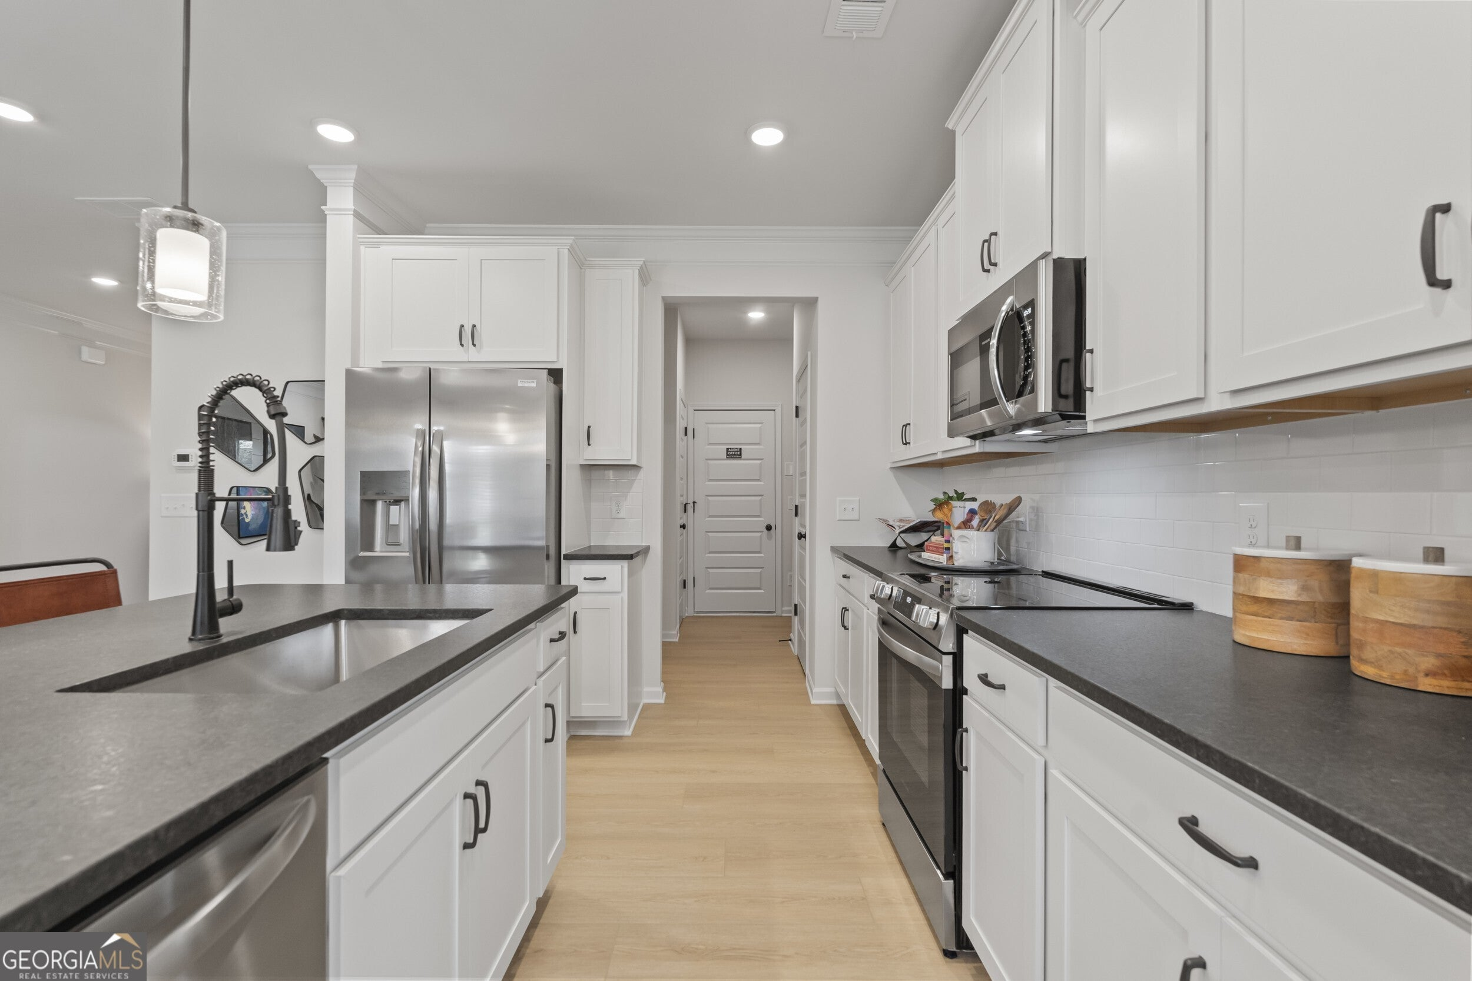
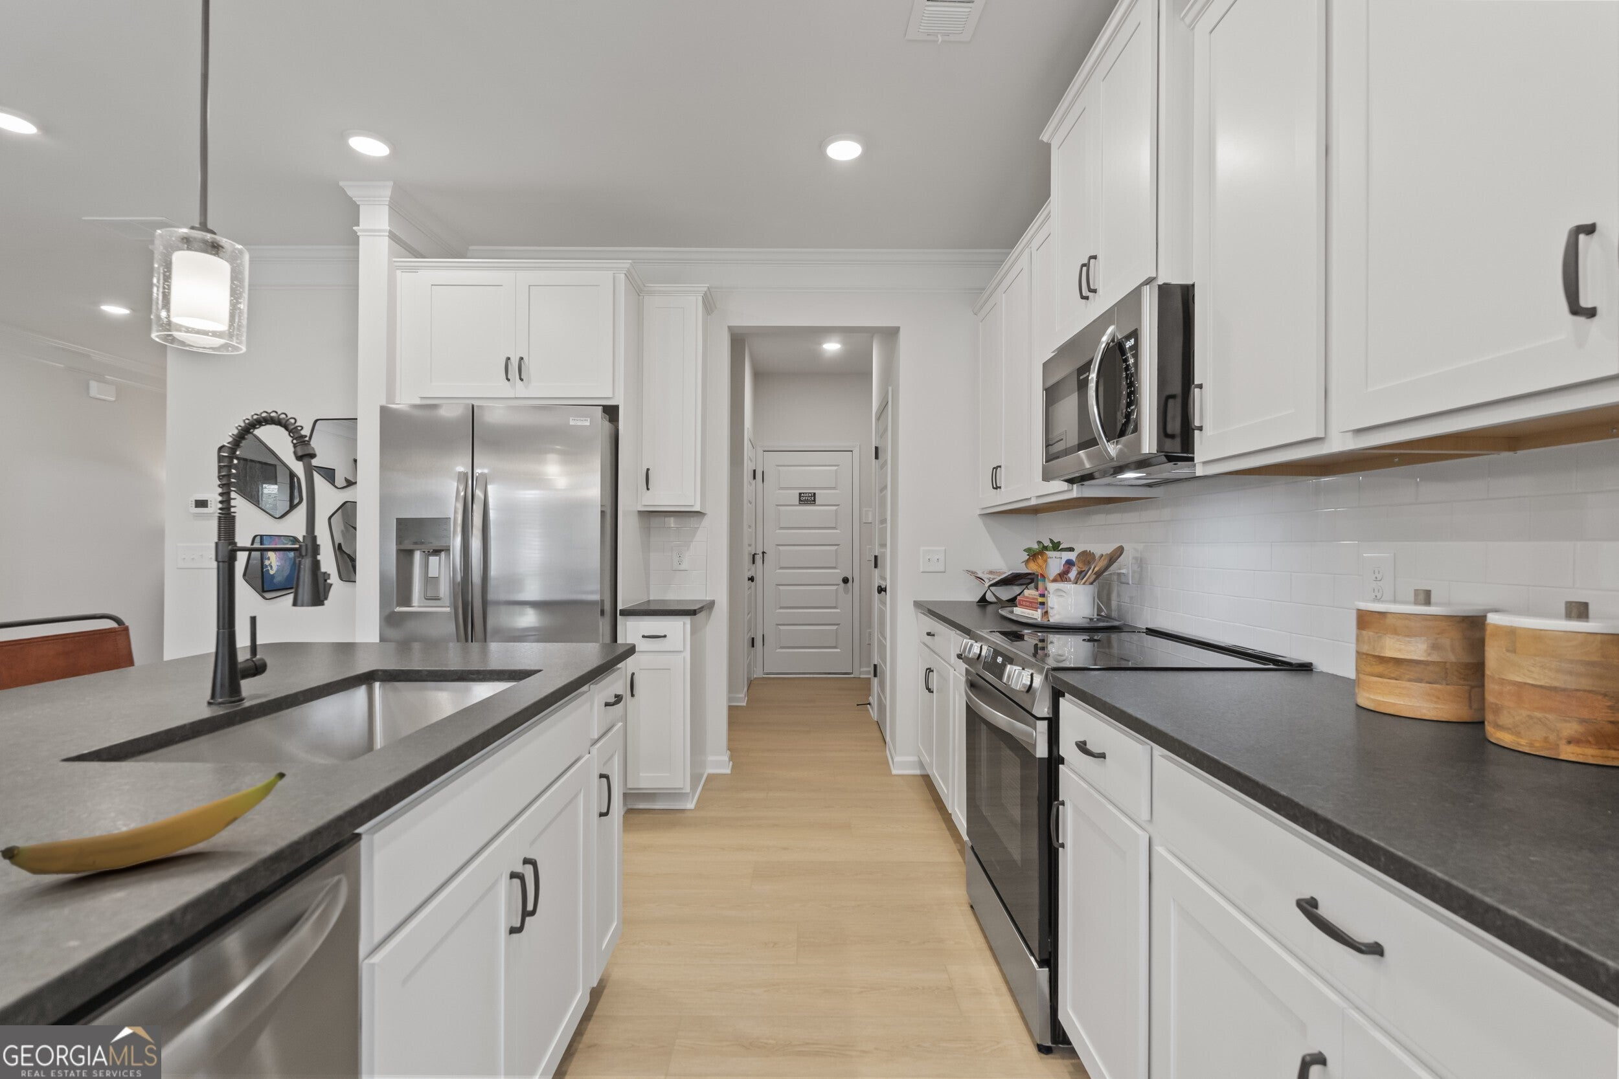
+ banana (157, 826)
